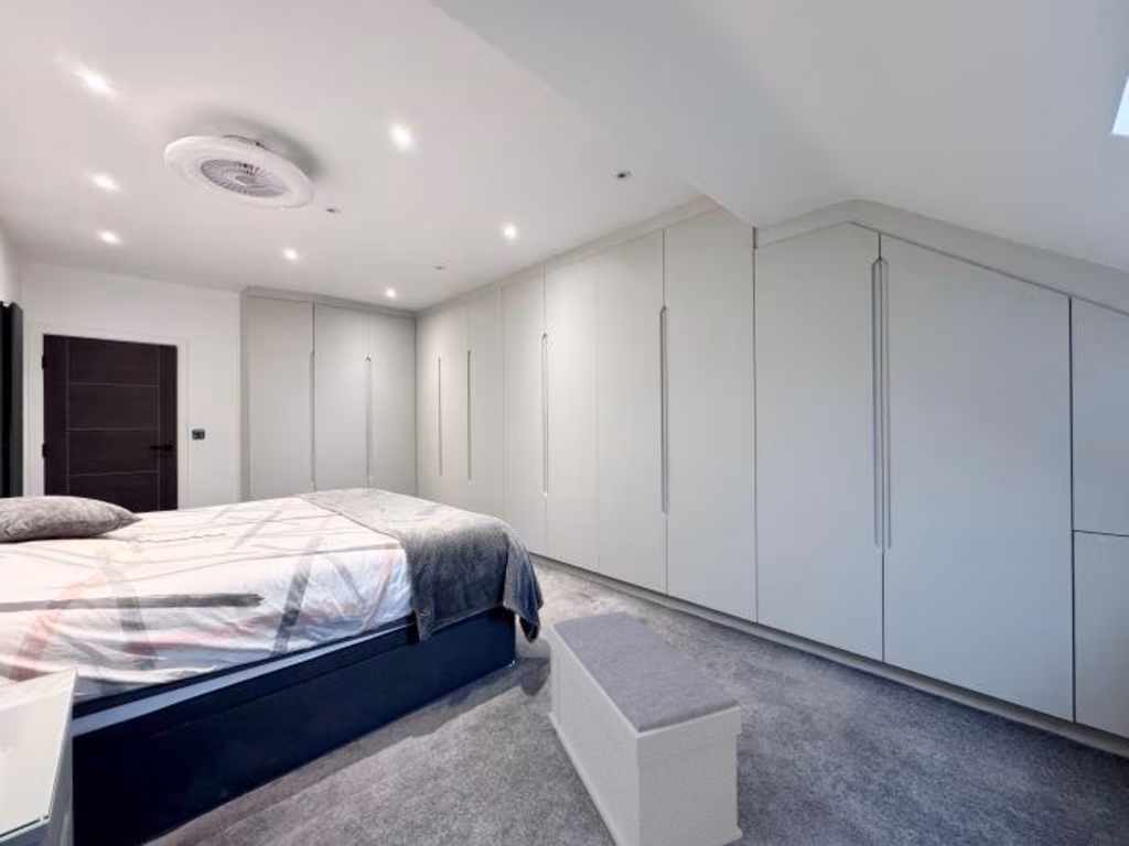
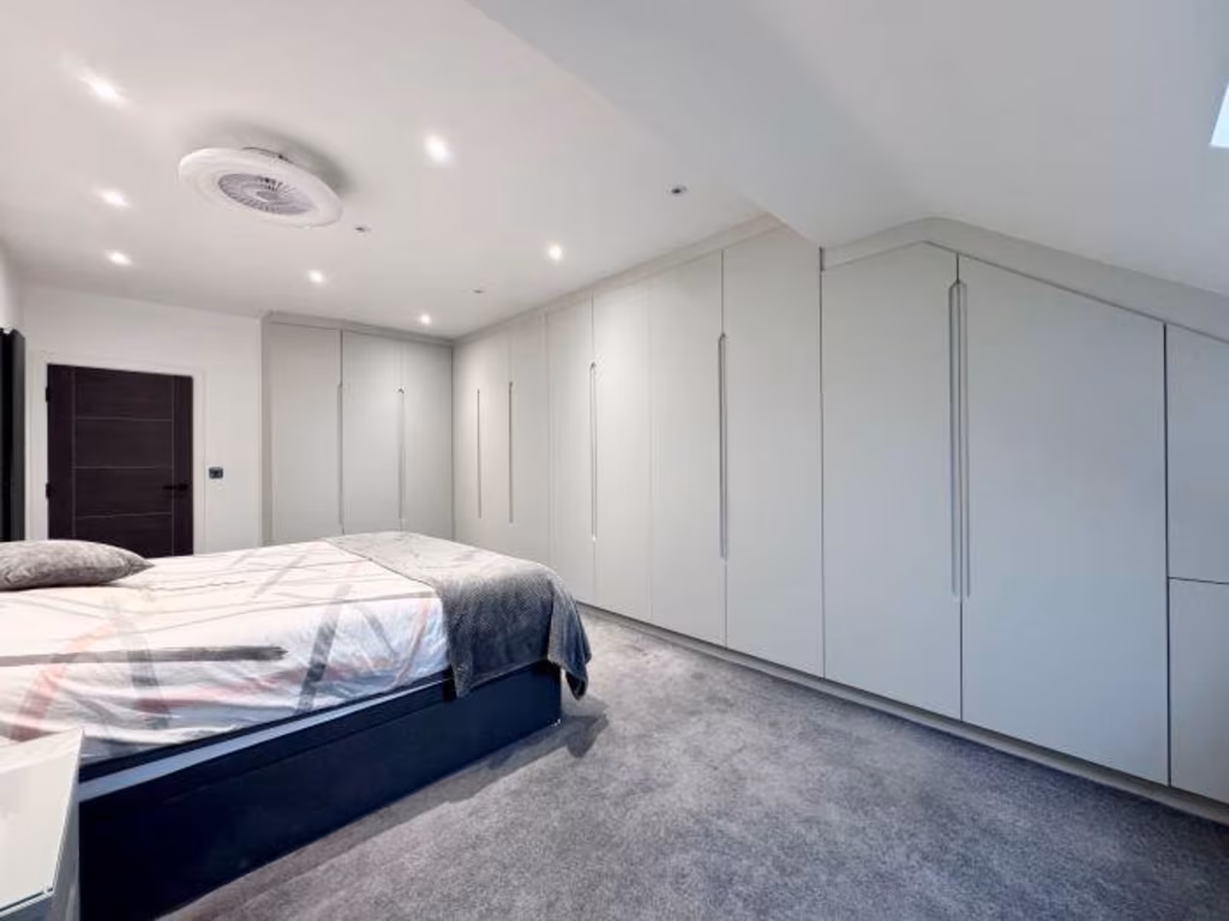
- bench (630, 716)
